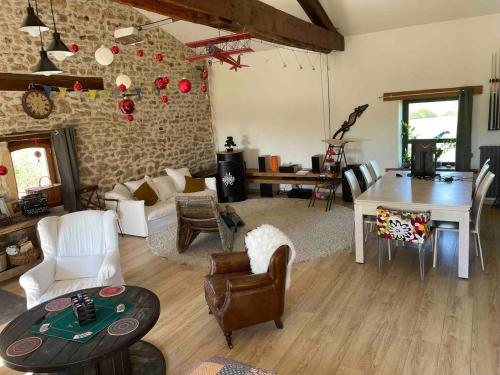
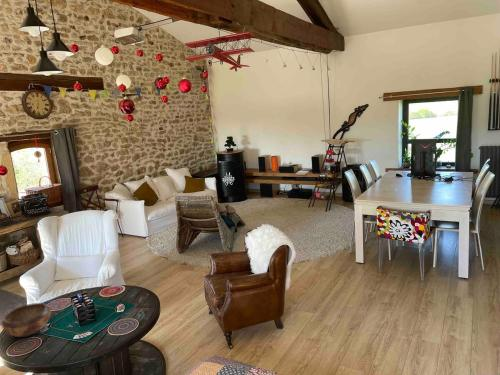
+ decorative bowl (27, 321)
